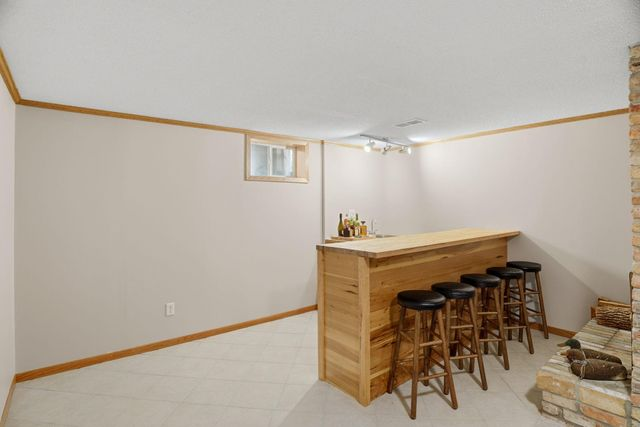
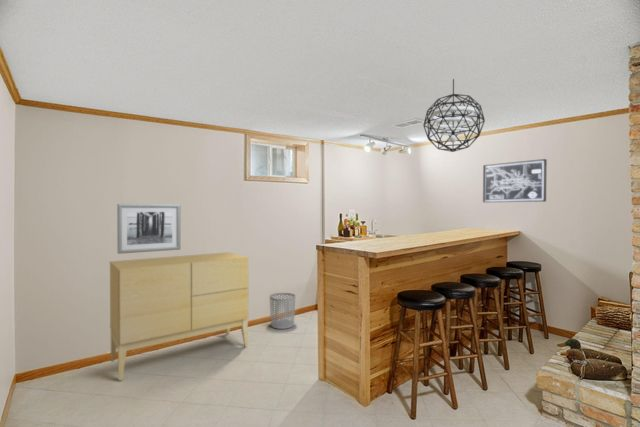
+ sideboard (182, 306)
+ wall art (150, 227)
+ wall art (512, 182)
+ waste bin (282, 310)
+ pendant light (453, 115)
